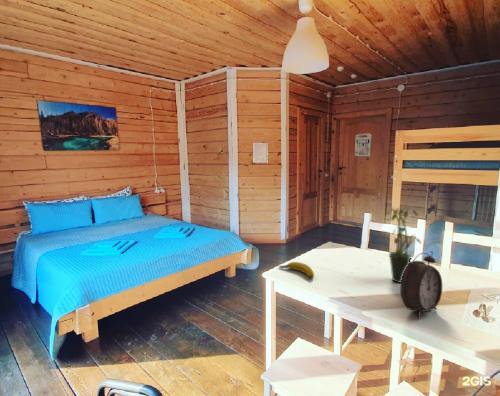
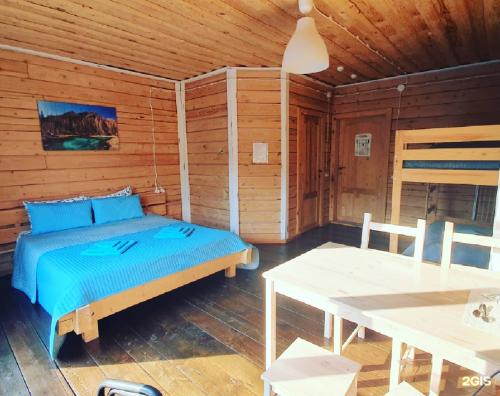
- potted plant (400, 242)
- alarm clock (422, 283)
- banana (298, 268)
